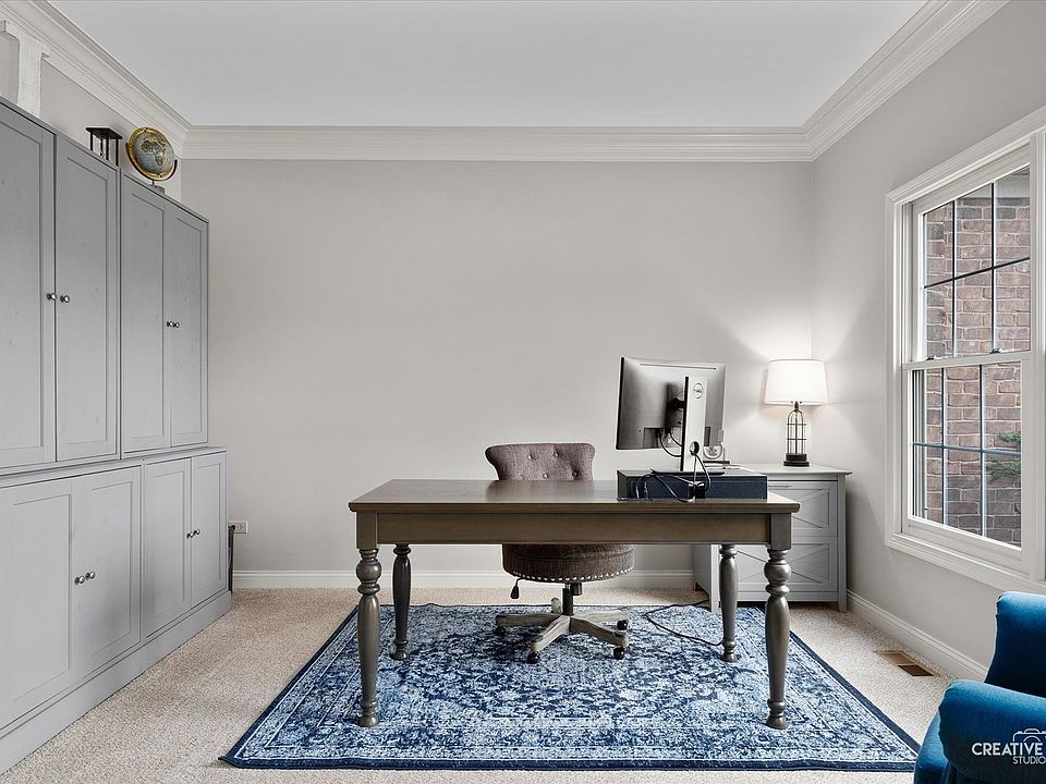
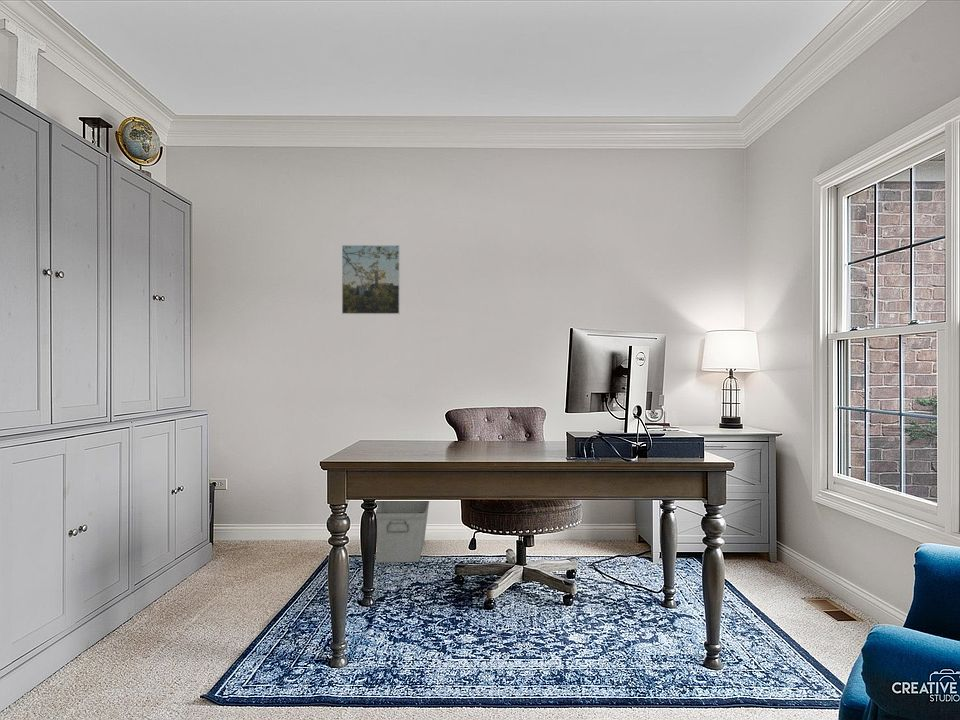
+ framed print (370, 279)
+ storage bin (401, 526)
